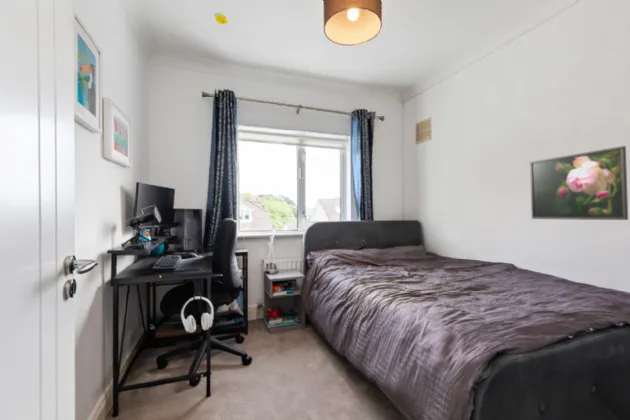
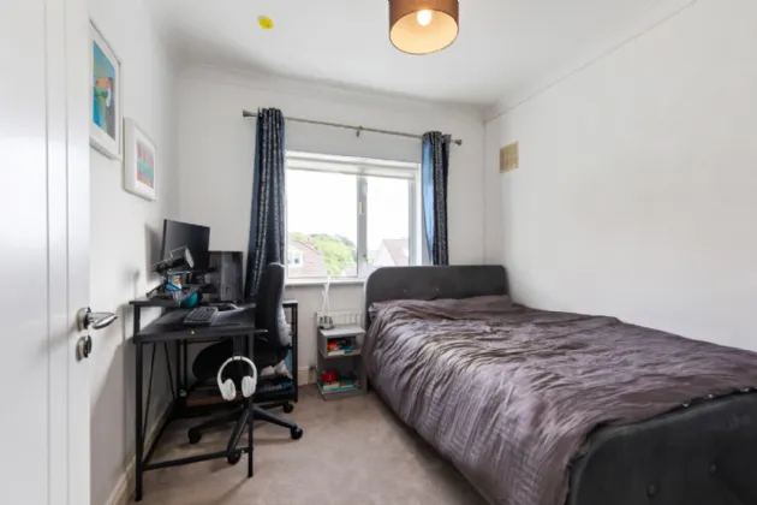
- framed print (572, 187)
